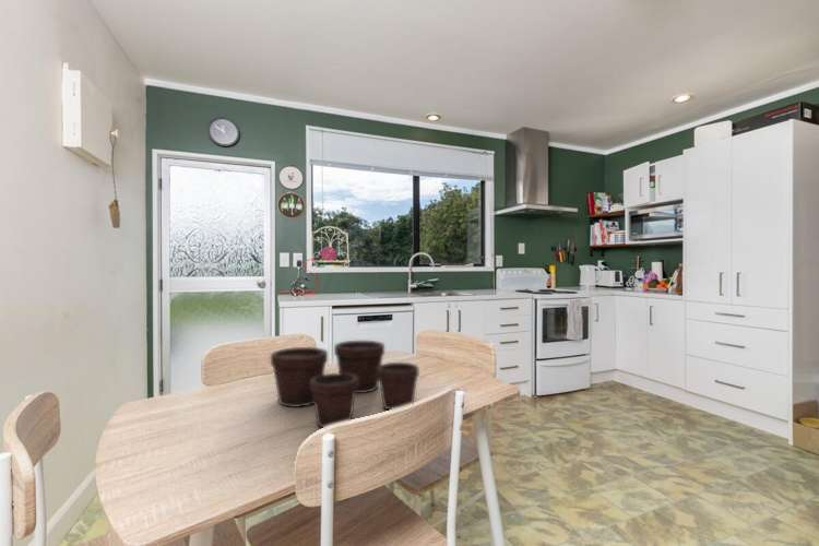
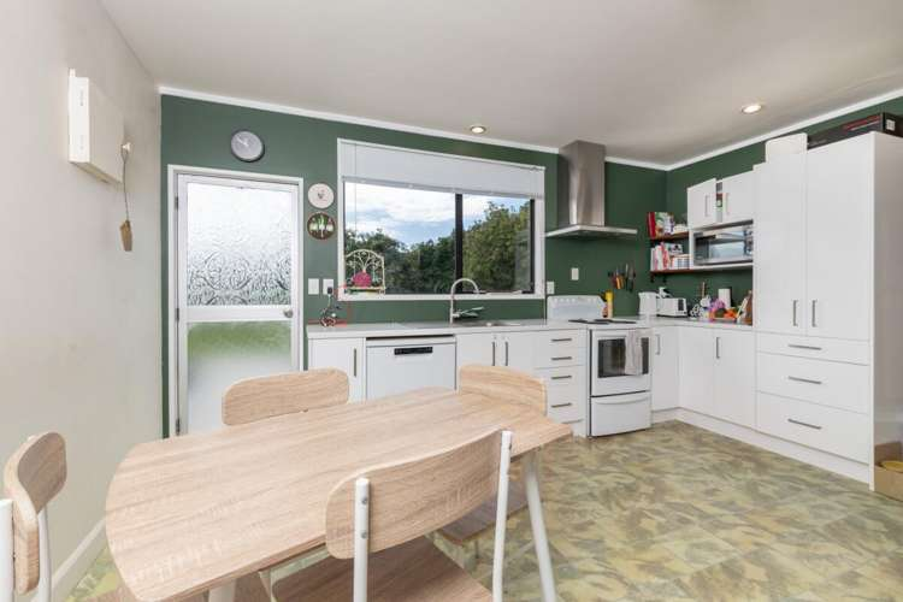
- flower pot (345, 377)
